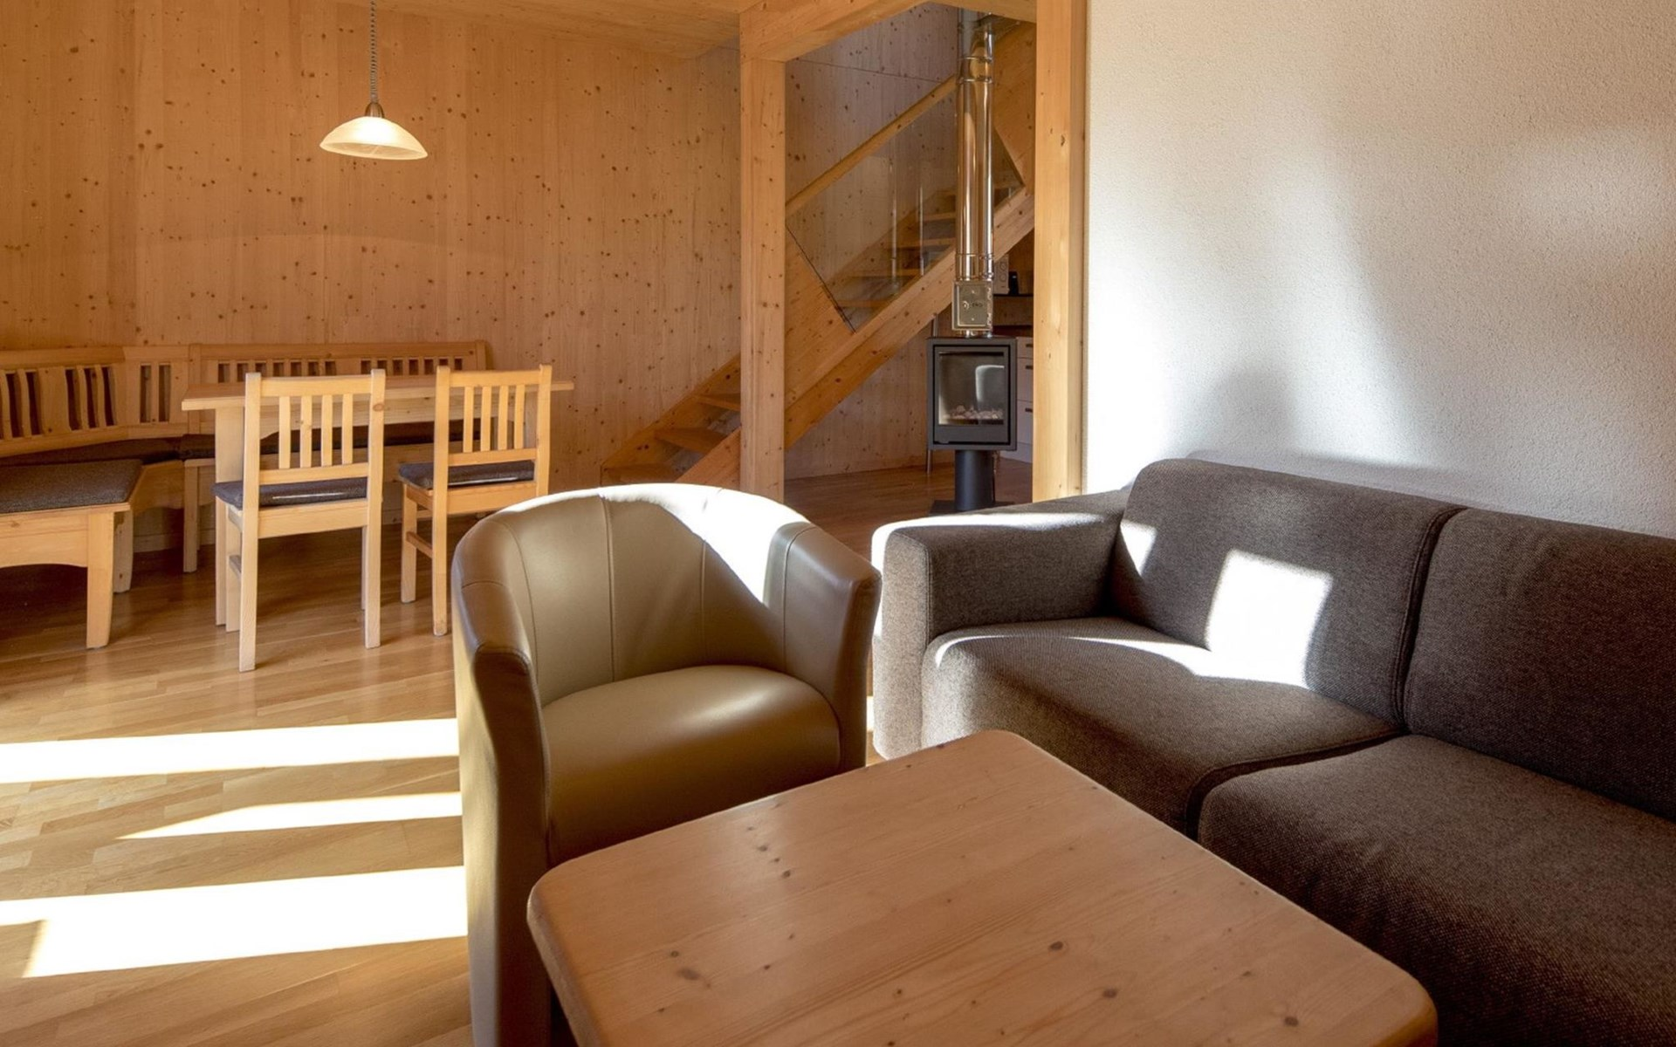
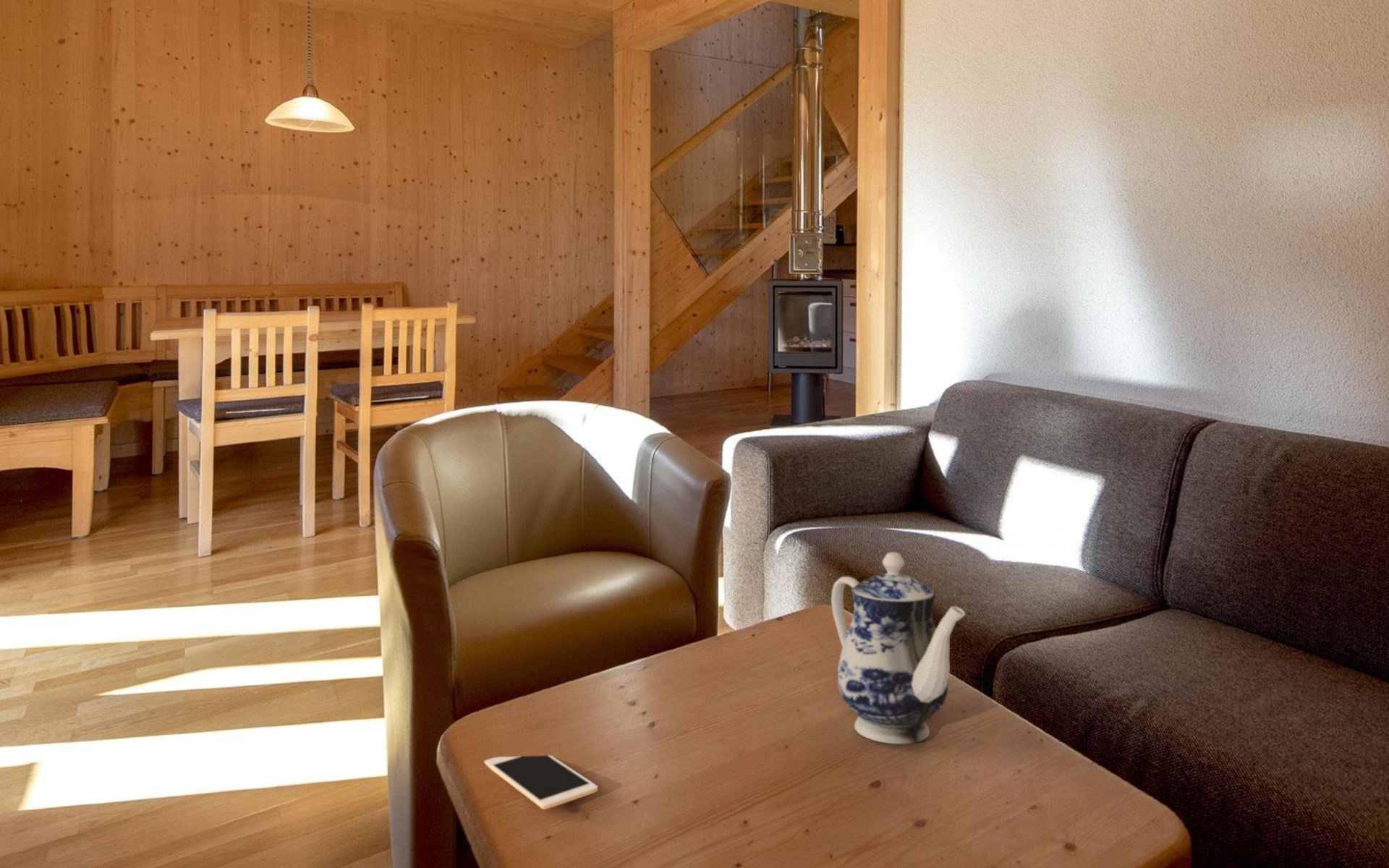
+ cell phone (539, 775)
+ teapot (892, 641)
